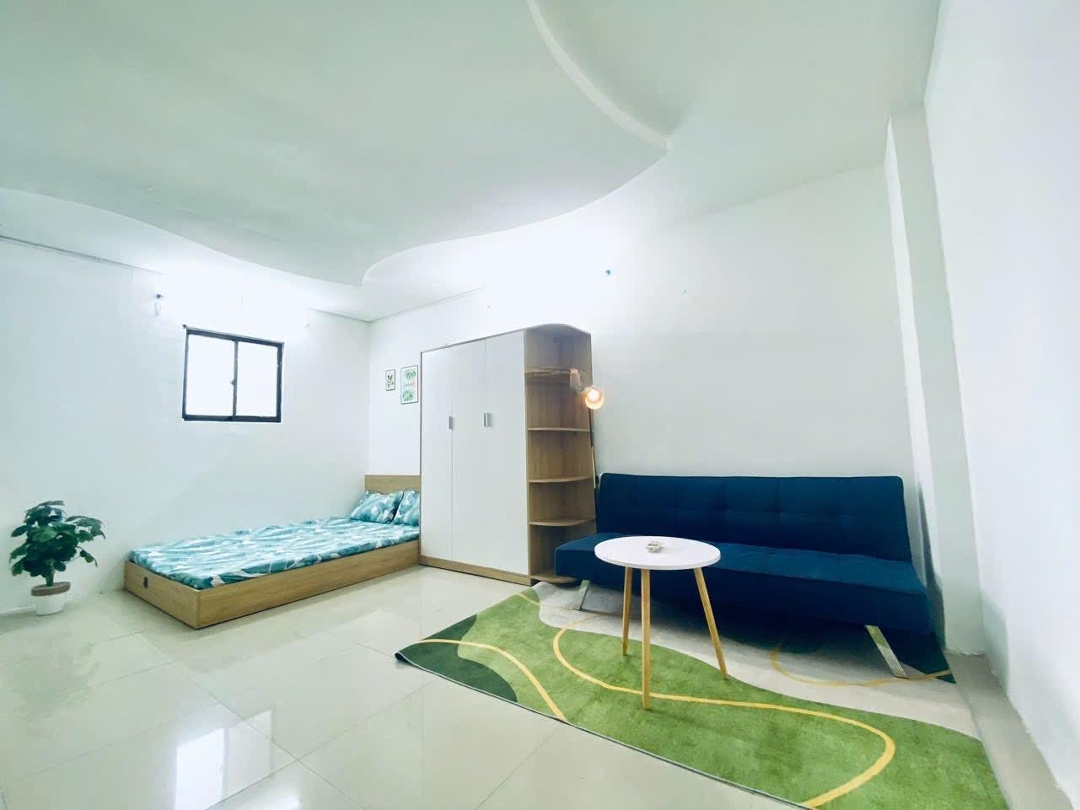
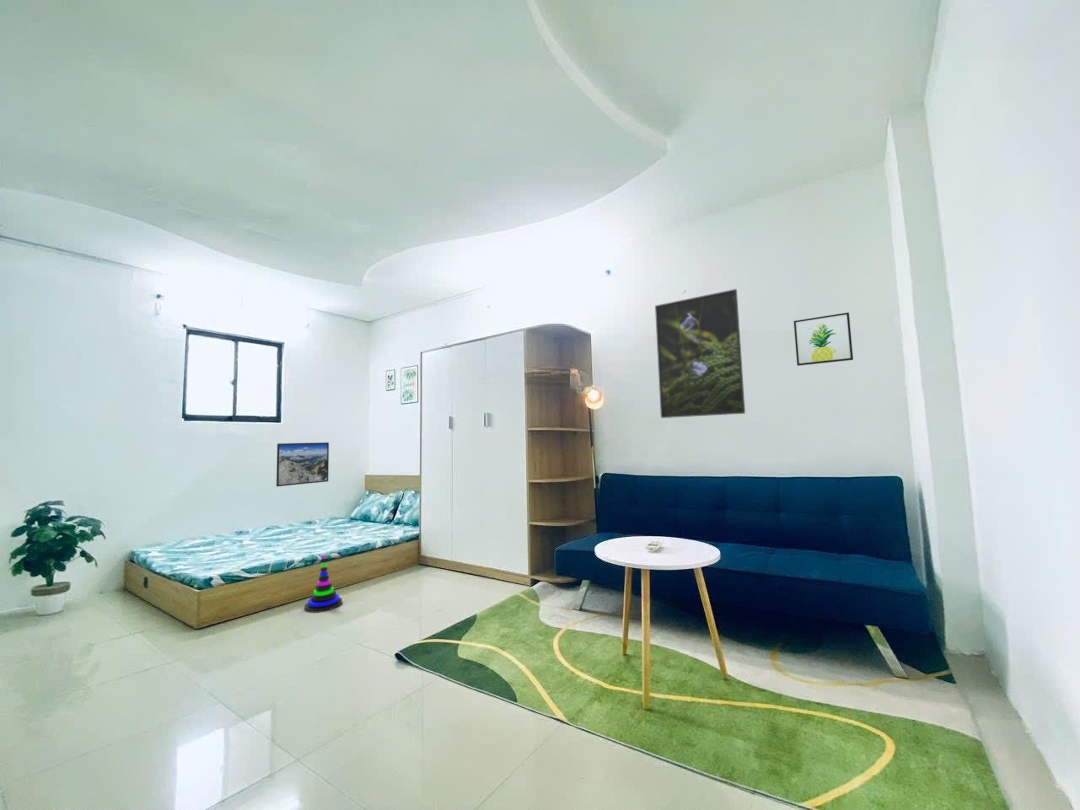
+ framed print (697, 356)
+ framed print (303, 463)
+ stacking toy (323, 580)
+ wall art (822, 339)
